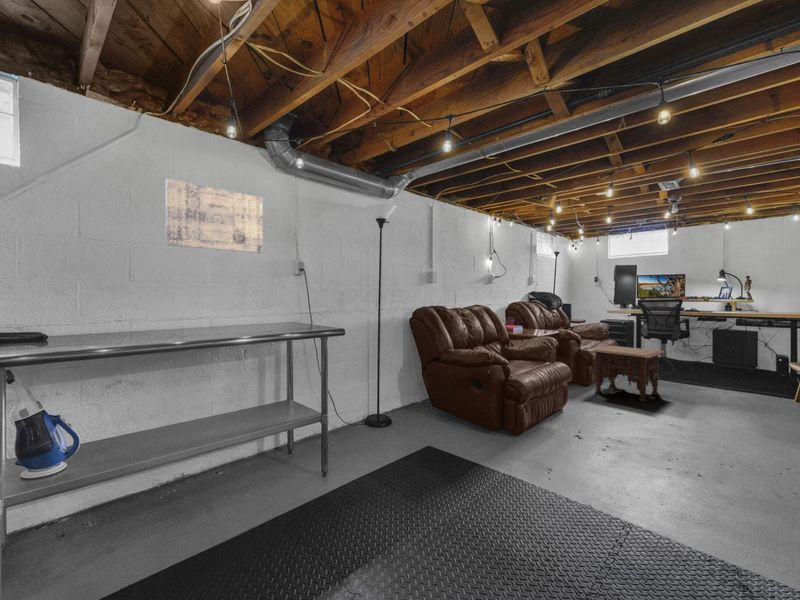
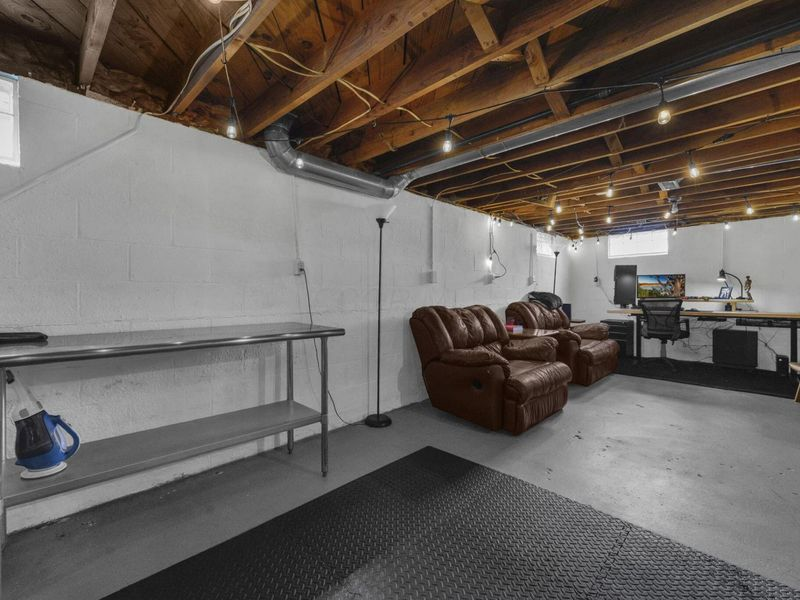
- wall art (218, 219)
- side table (626, 371)
